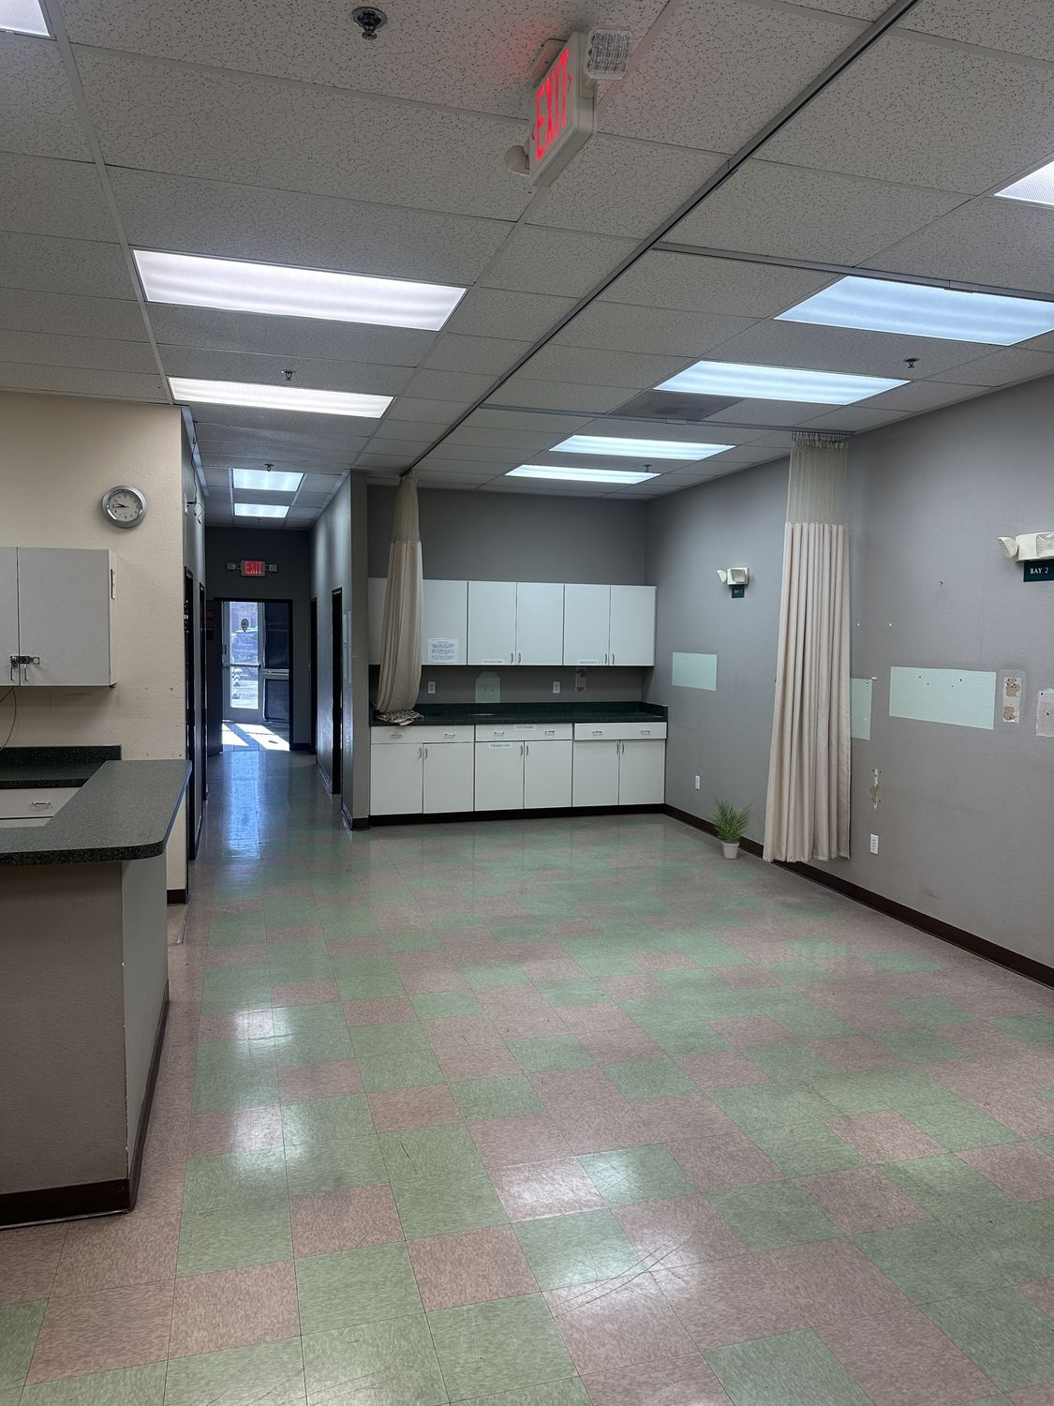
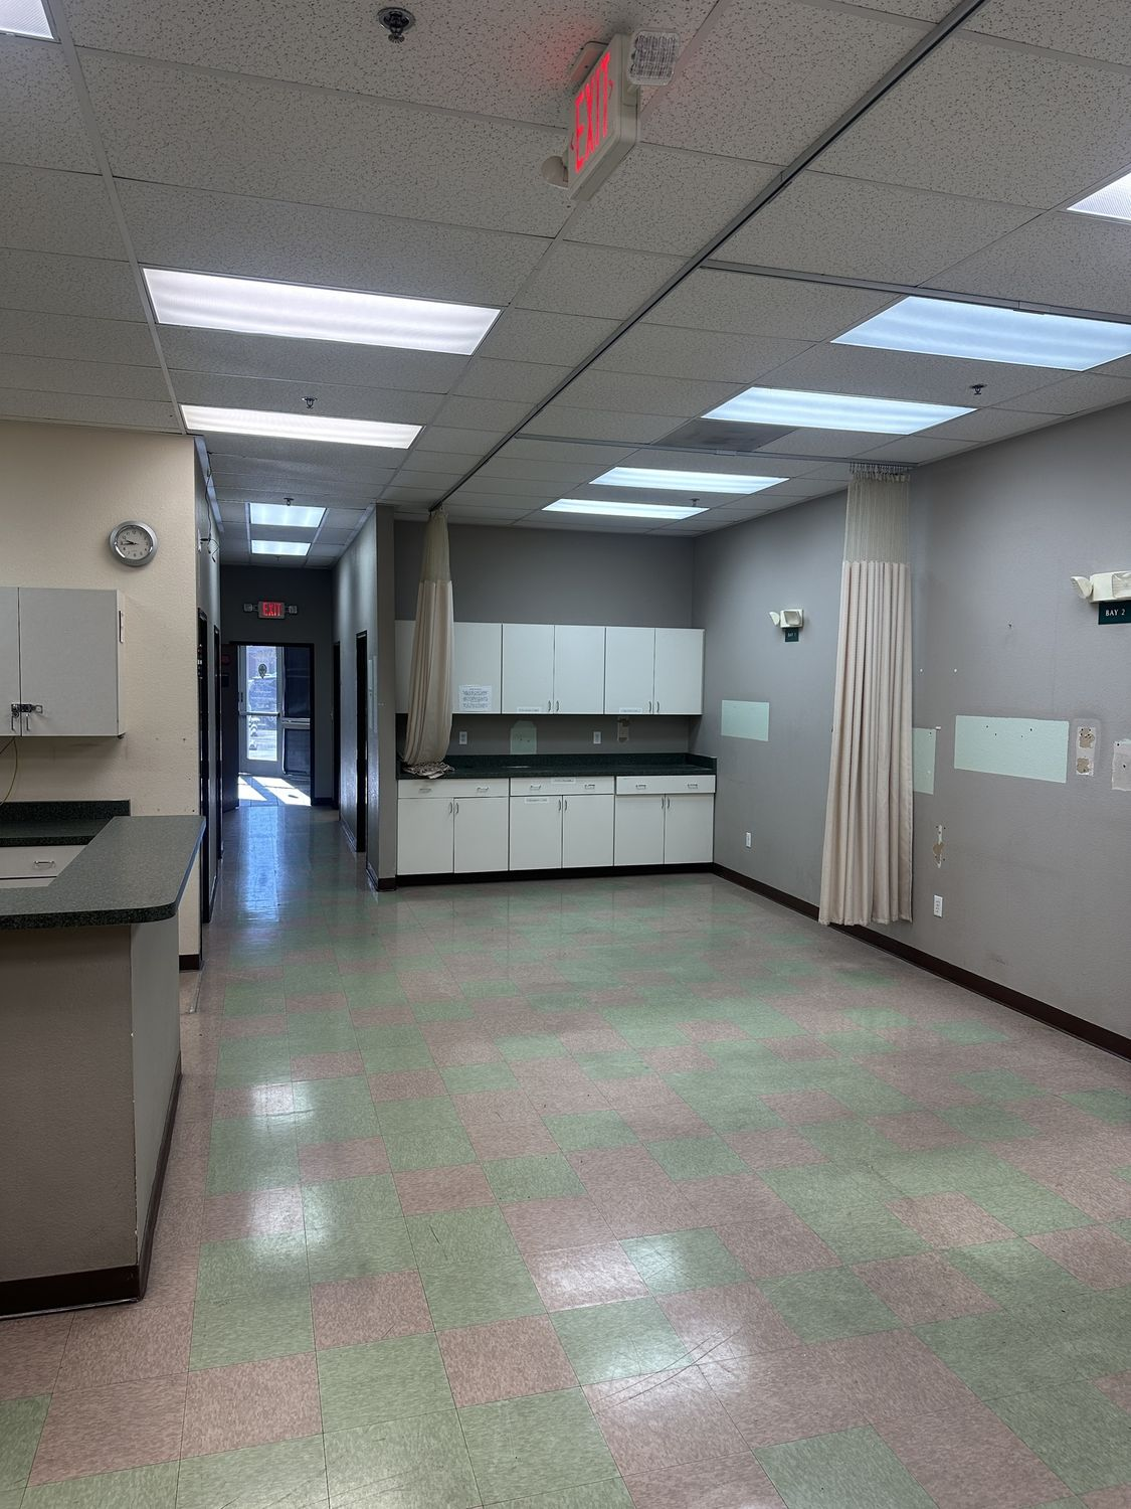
- potted plant (730, 826)
